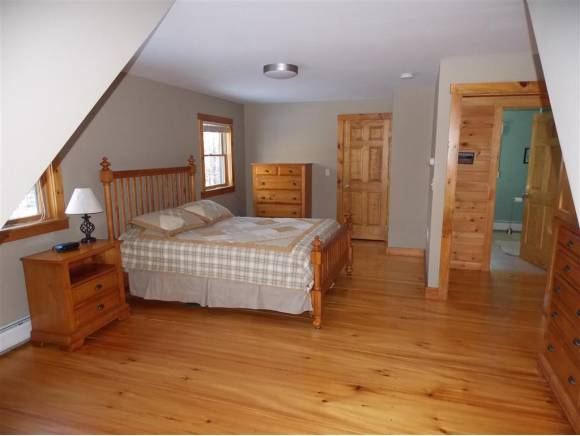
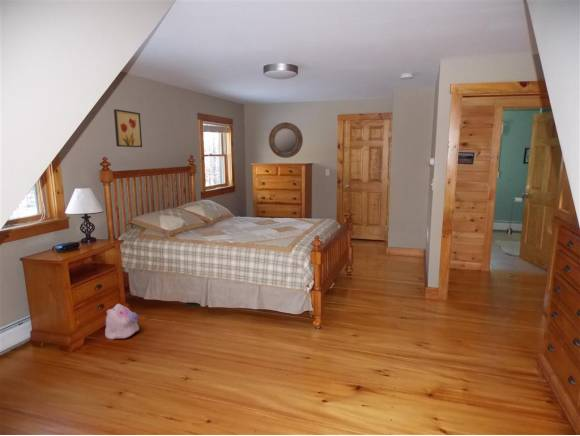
+ home mirror (285, 140)
+ plush toy (122, 319)
+ wall art (128, 129)
